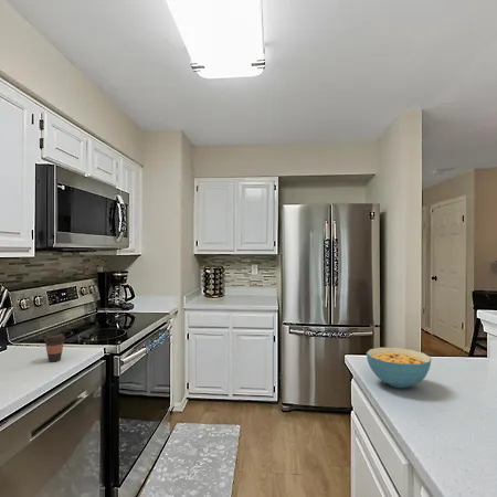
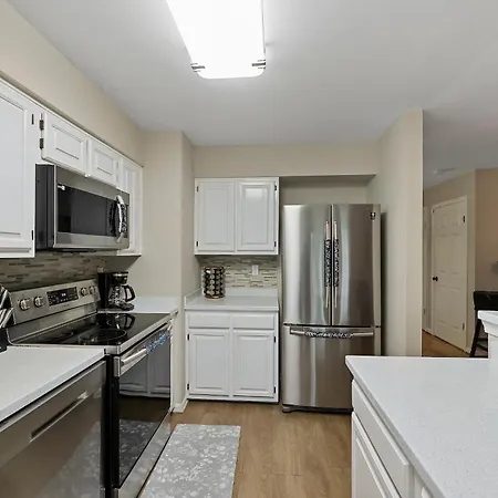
- cereal bowl (398, 369)
- coffee cup (54, 348)
